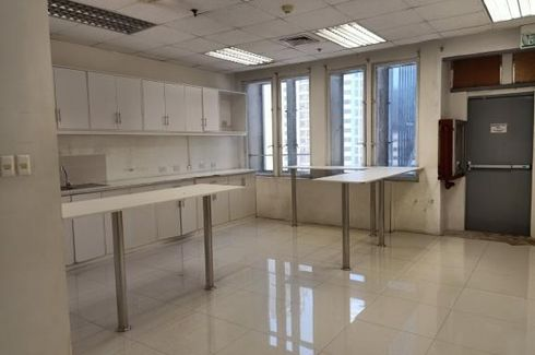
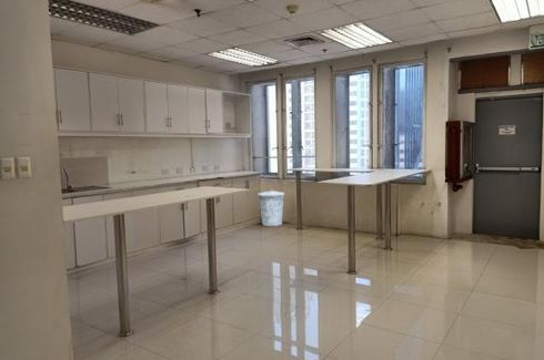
+ trash can (271, 206)
